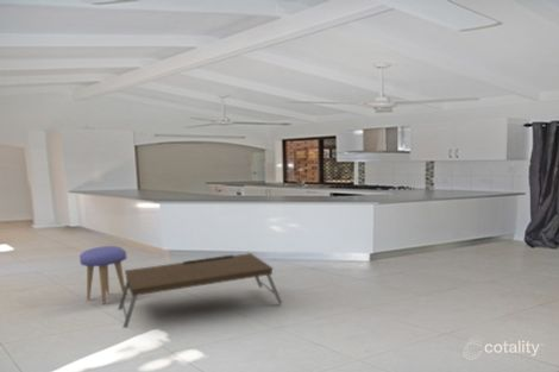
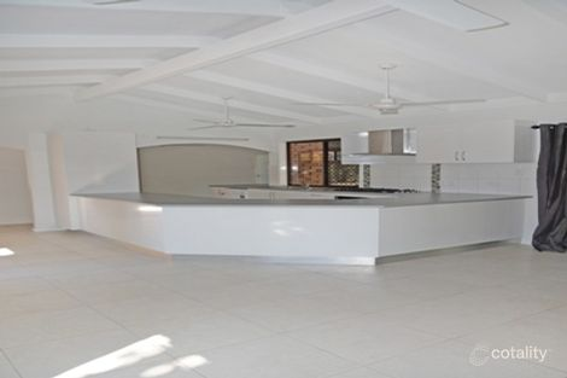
- stool (103, 275)
- coffee table (197, 285)
